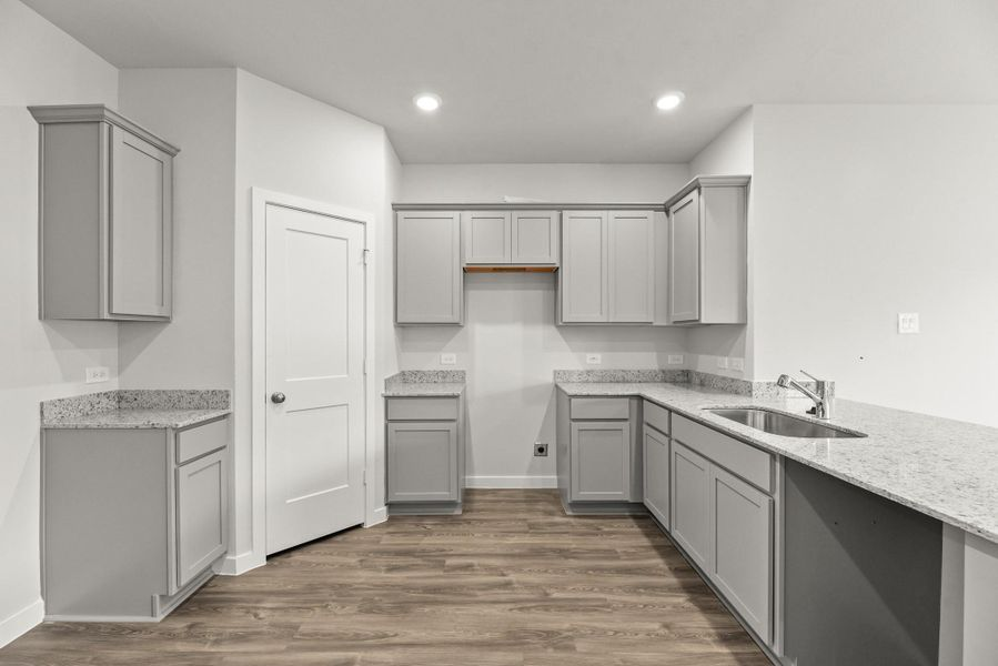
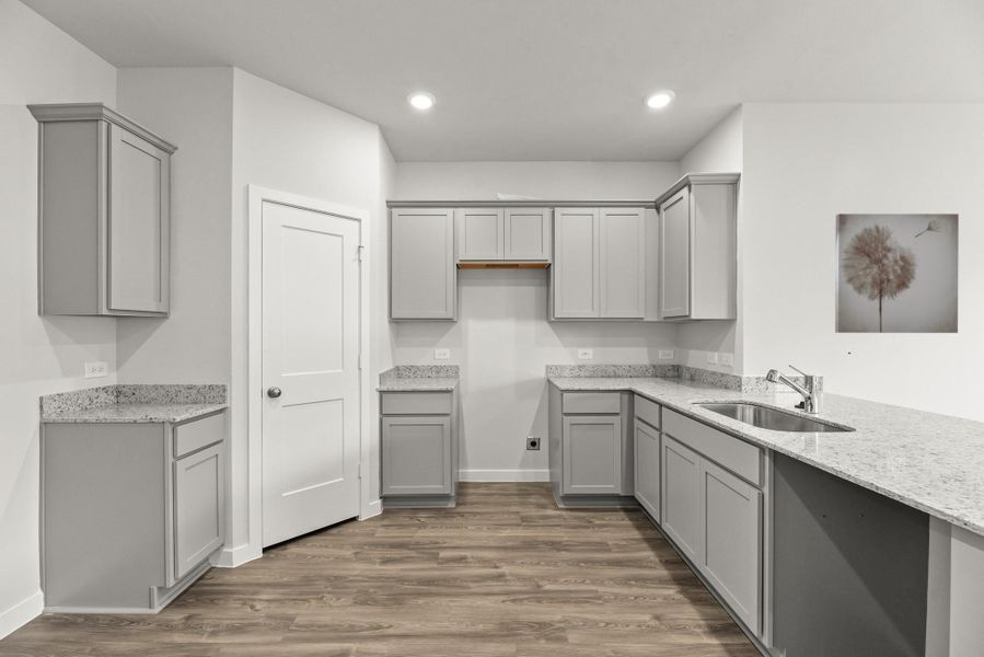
+ wall art (896, 273)
